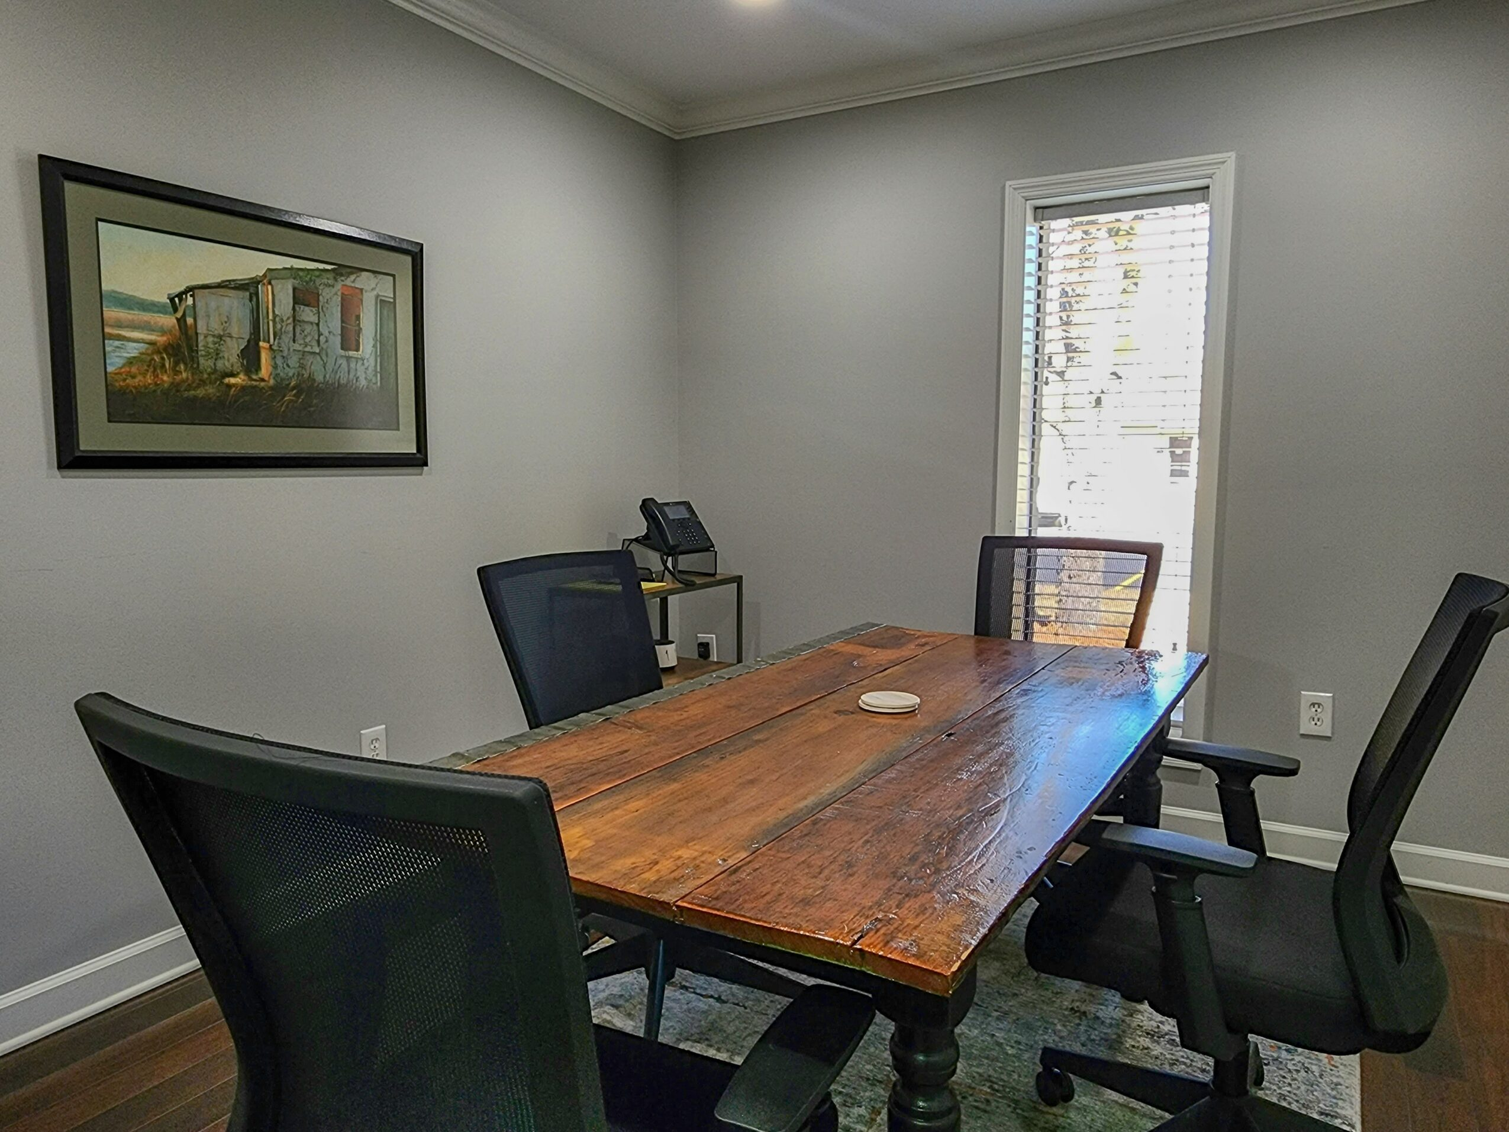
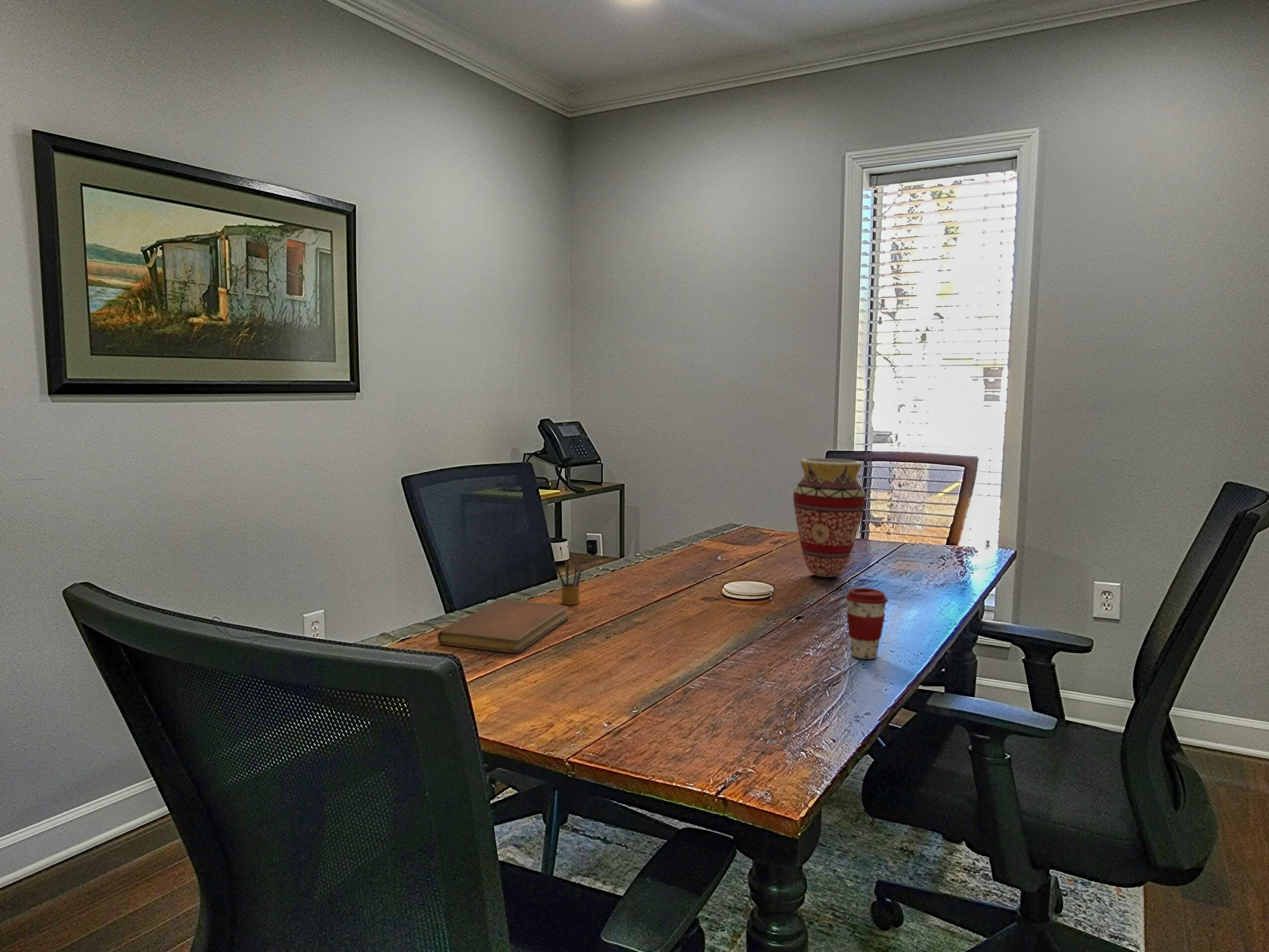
+ vase (828, 518)
+ coffee cup (865, 623)
+ notebook (507, 624)
+ pencil box (568, 581)
